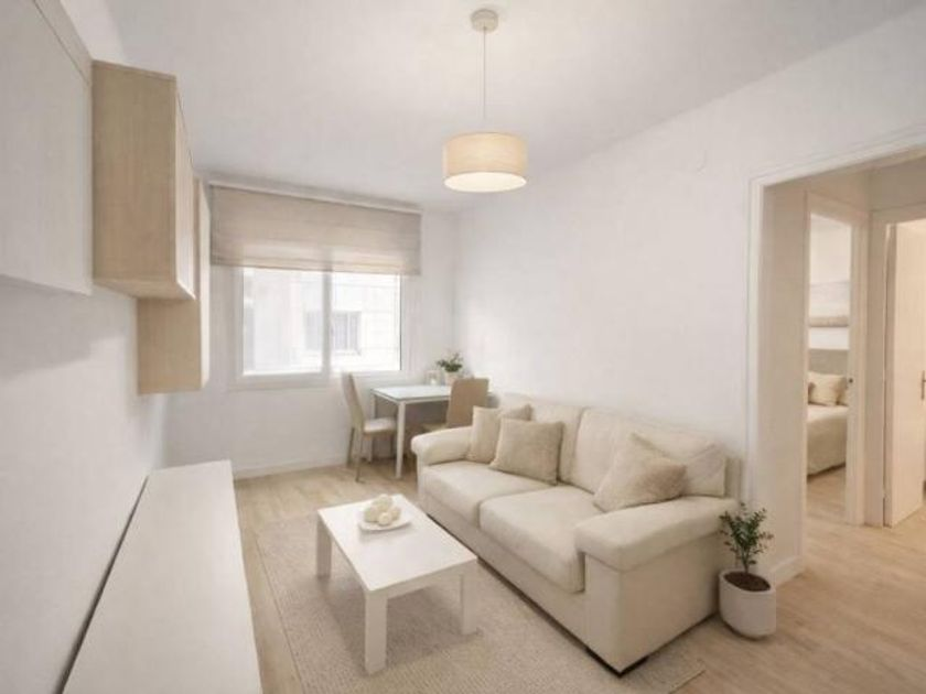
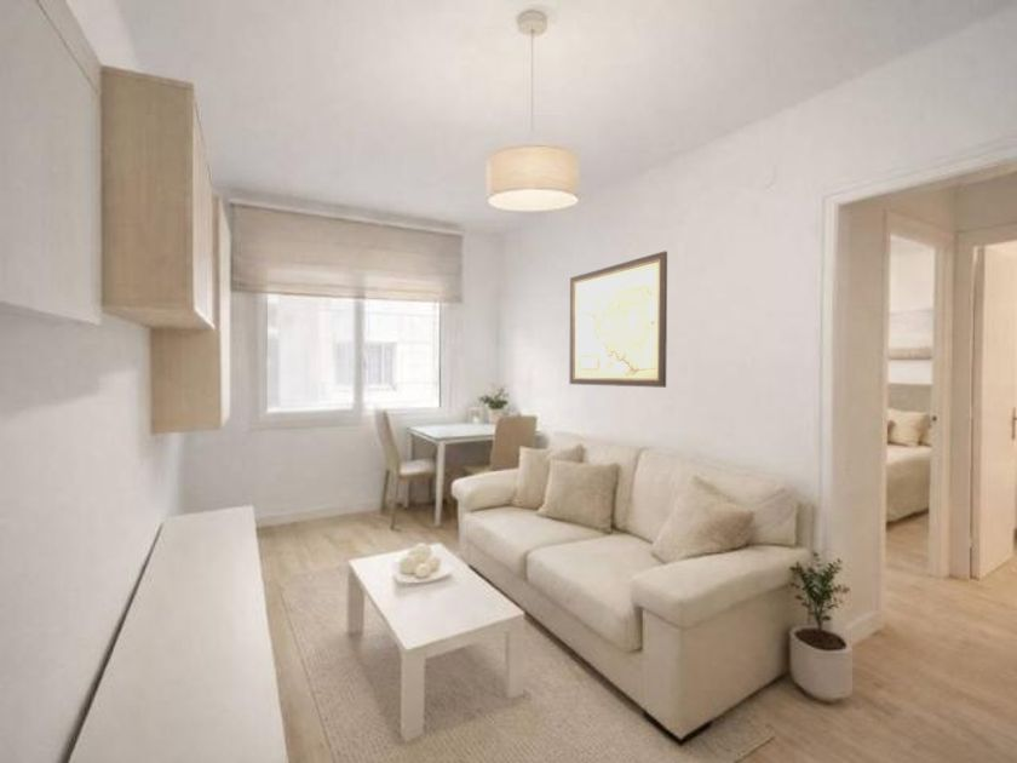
+ wall art (611, 326)
